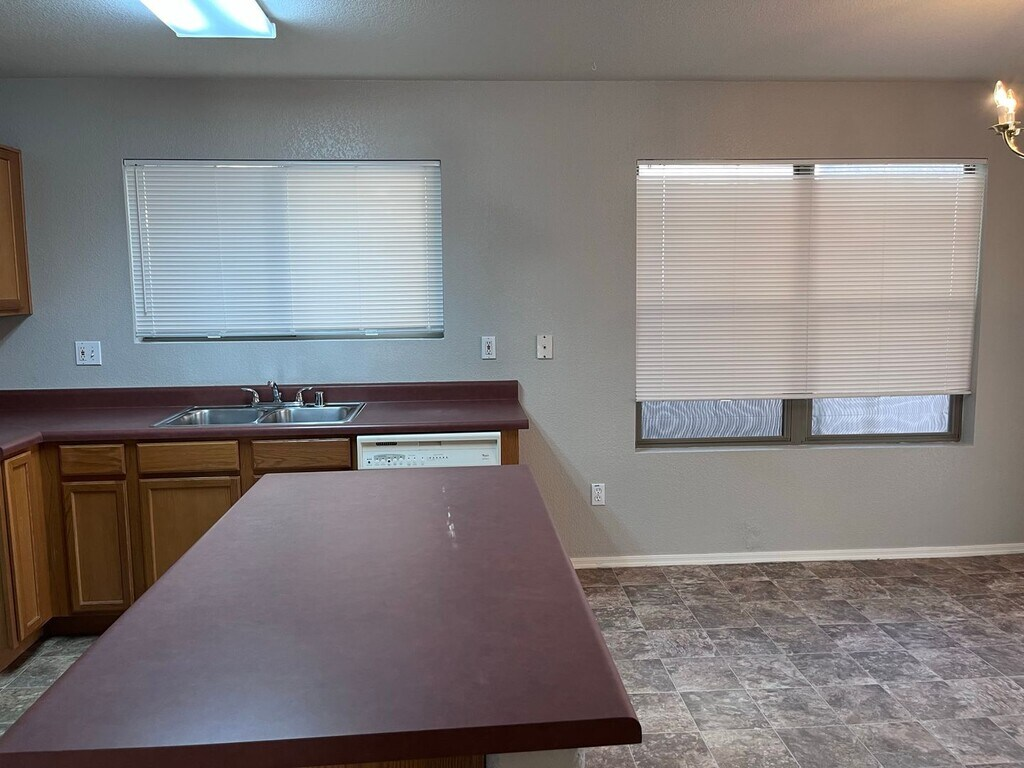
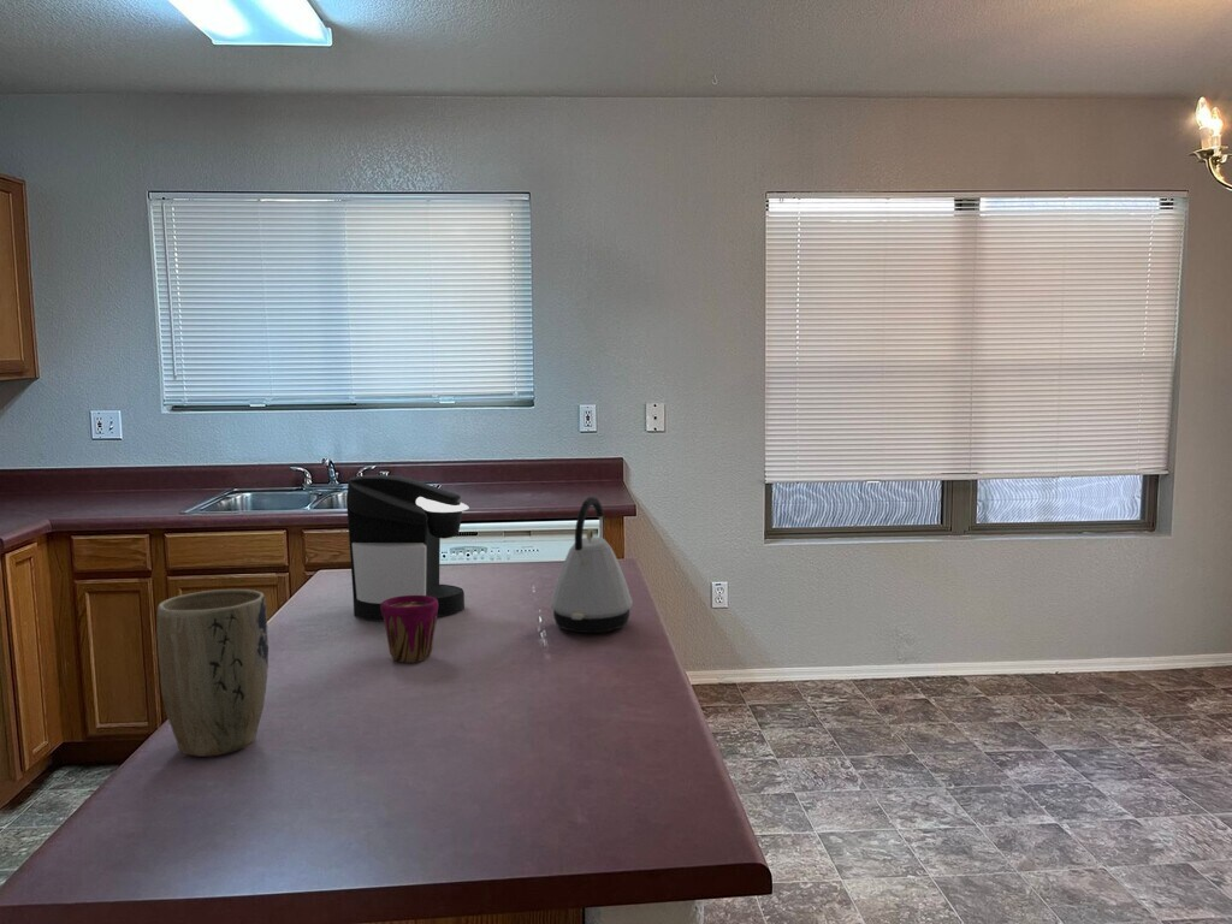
+ cup (405, 627)
+ coffee maker (409, 541)
+ plant pot (215, 671)
+ kettle (591, 561)
